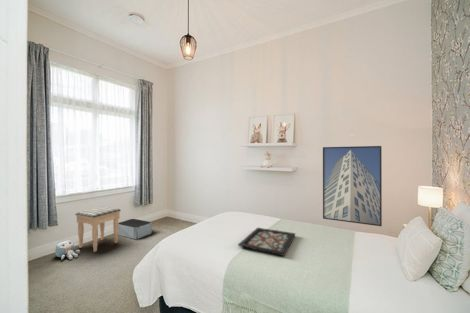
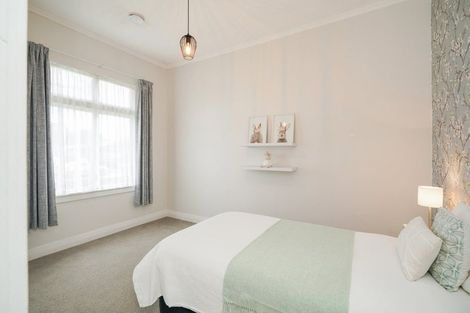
- storage bin (134, 228)
- decorative tray (268, 239)
- footstool (97, 227)
- plush toy (67, 249)
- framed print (350, 184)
